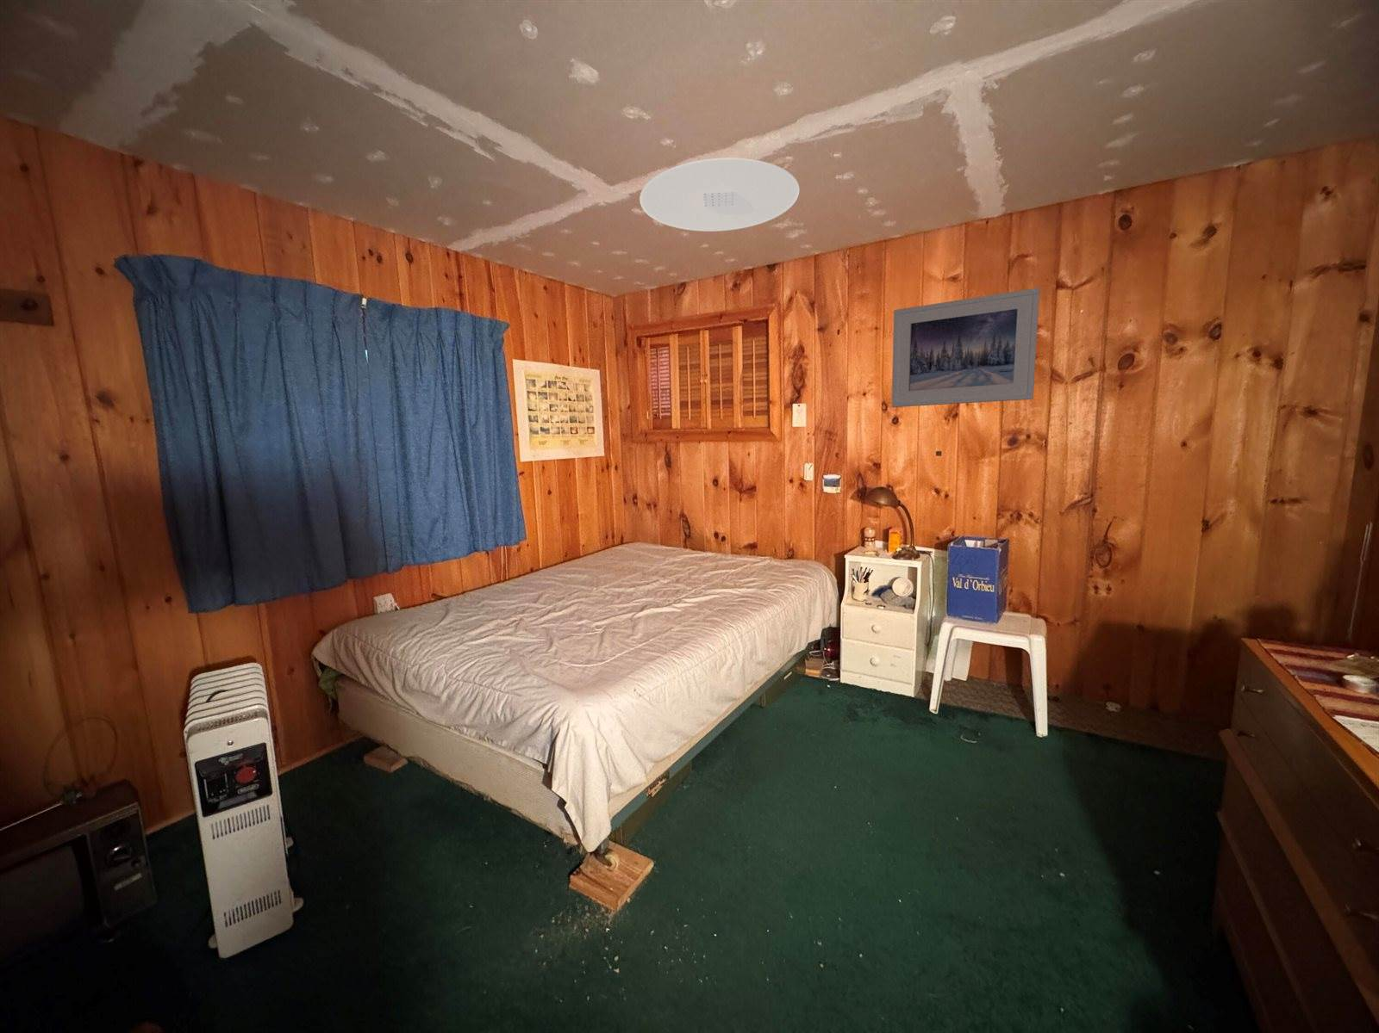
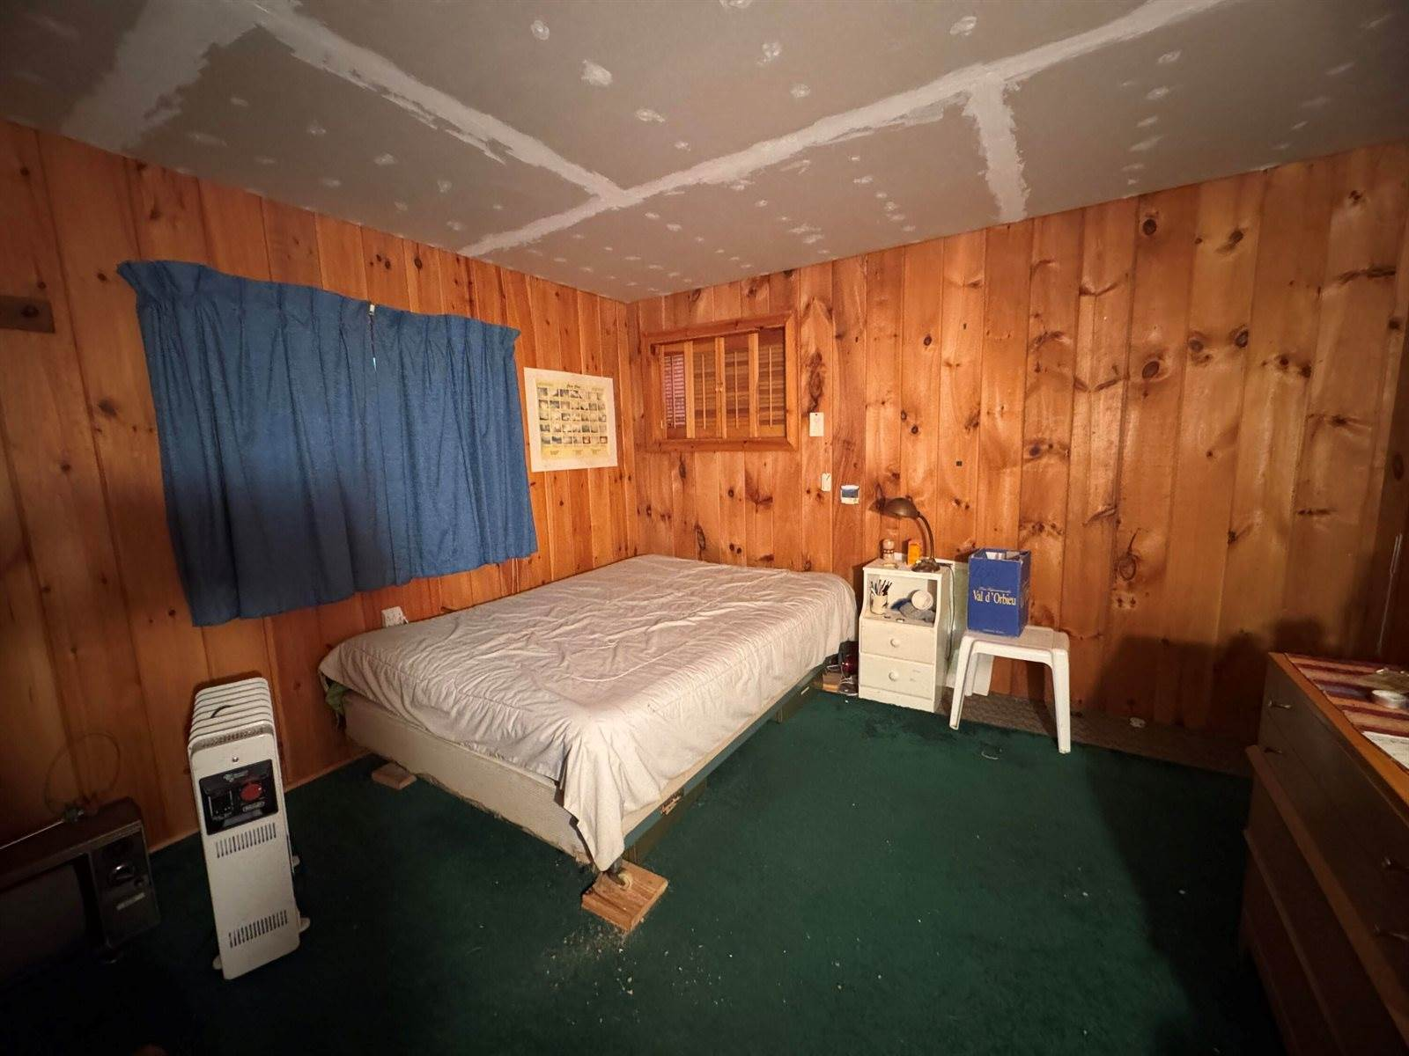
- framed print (959, 352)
- ceiling light (718, 191)
